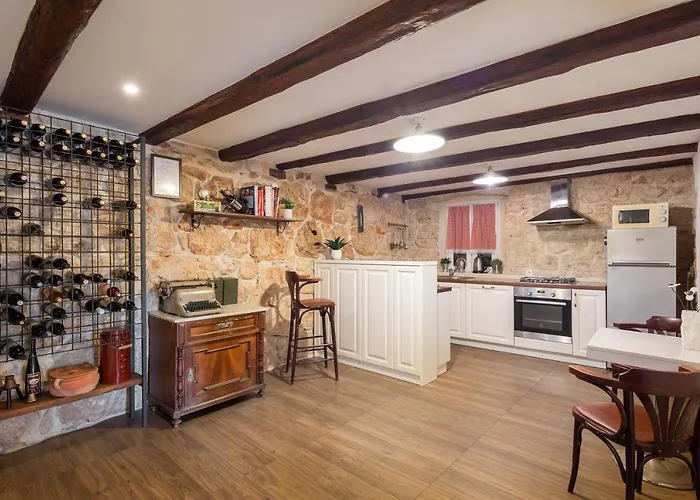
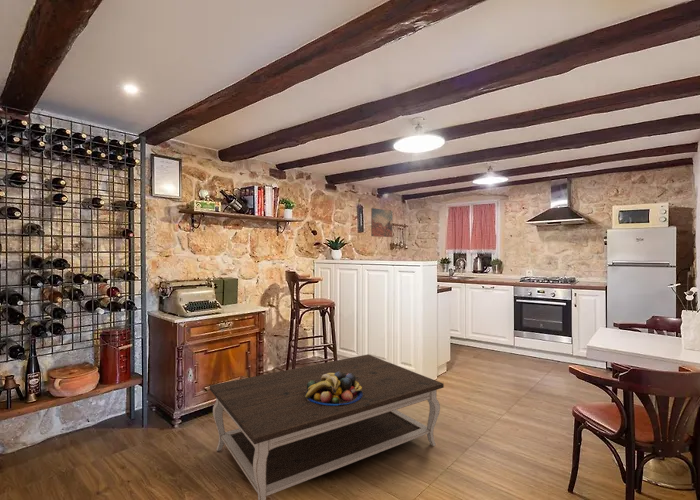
+ fruit bowl (334, 384)
+ coffee table (327, 415)
+ wall art (382, 223)
